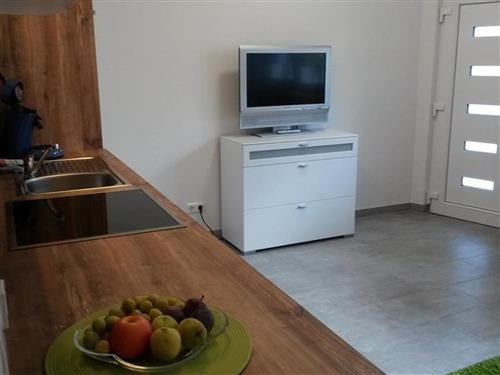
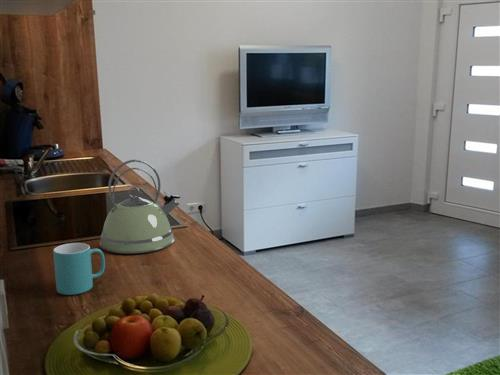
+ kettle (140, 200)
+ mug (80, 266)
